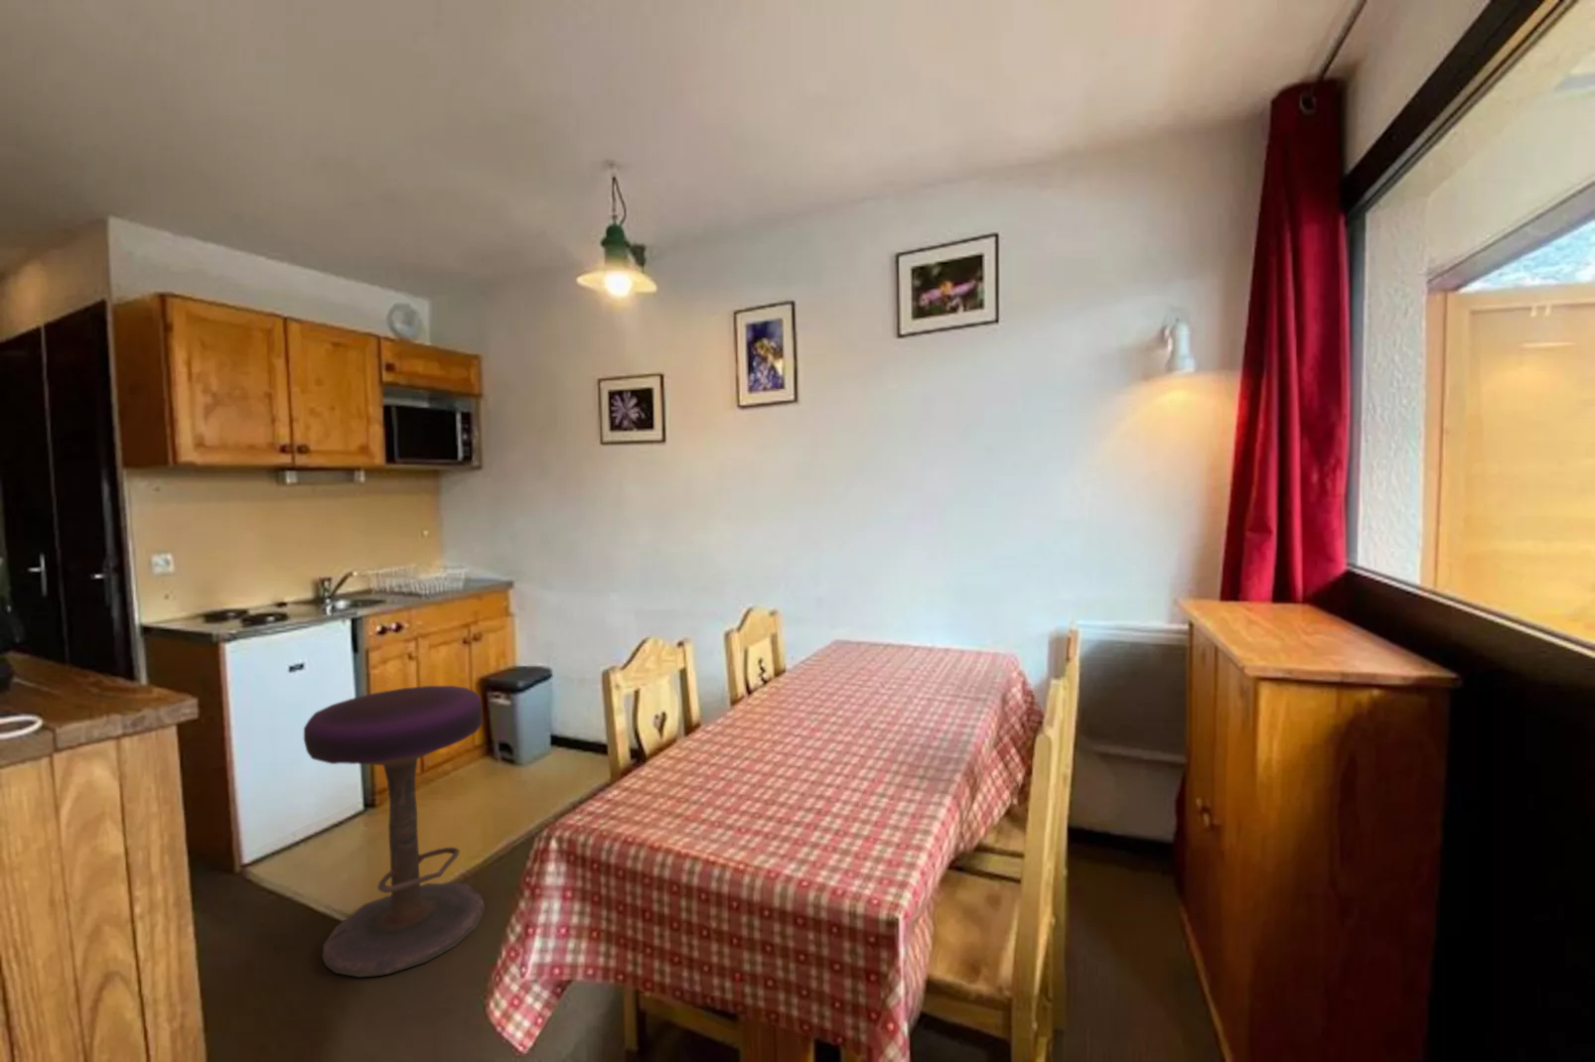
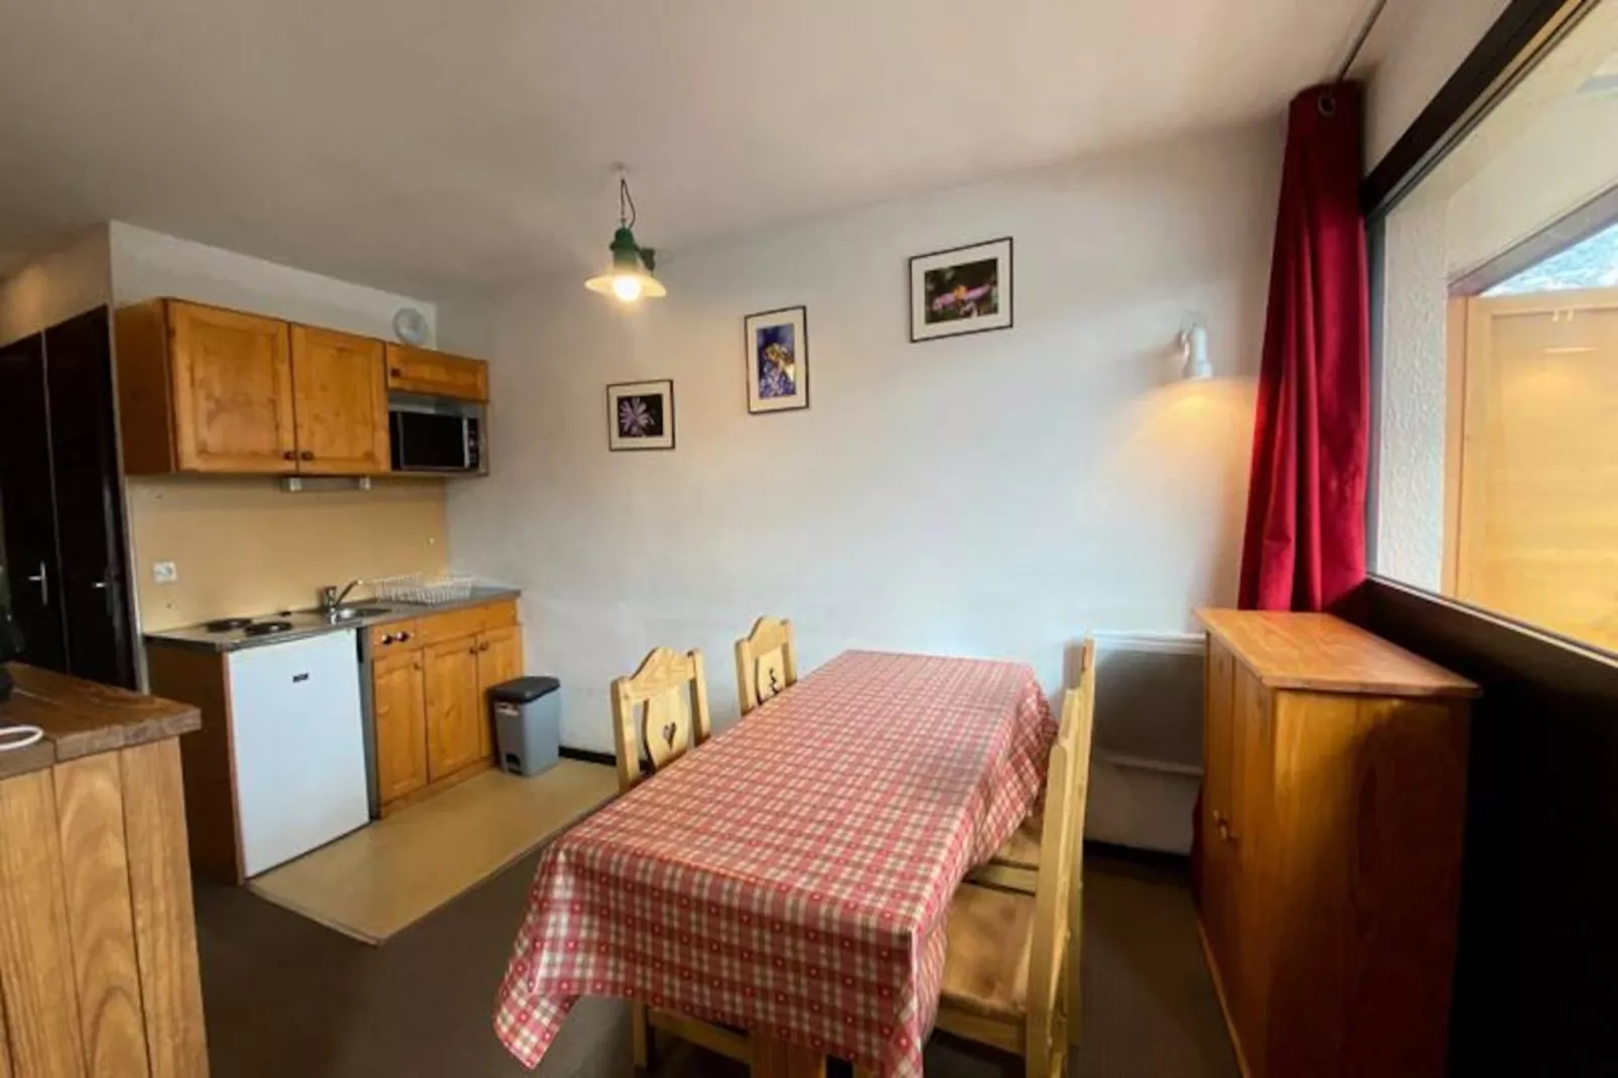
- stool (402, 813)
